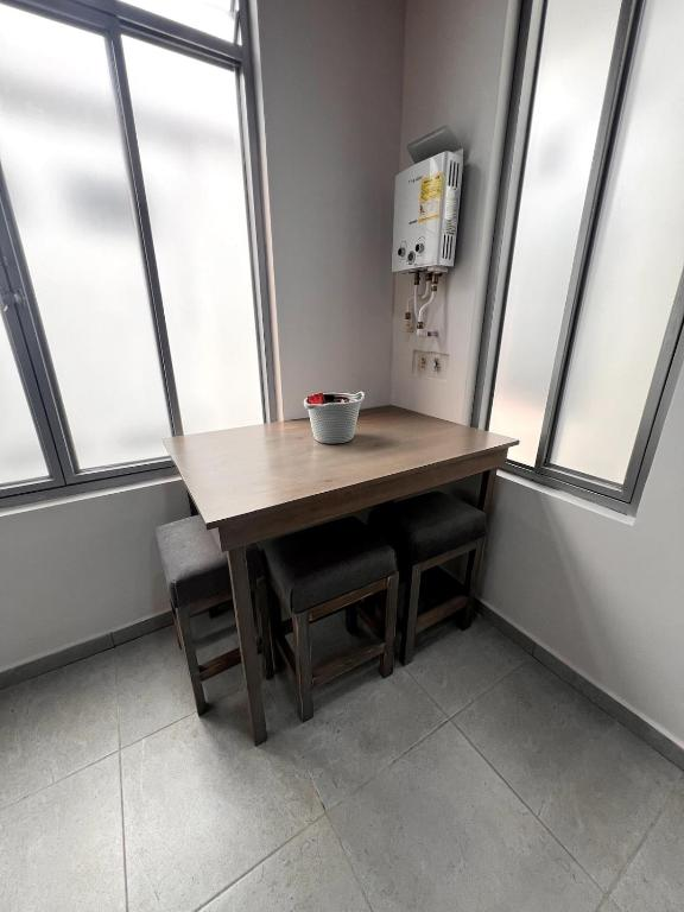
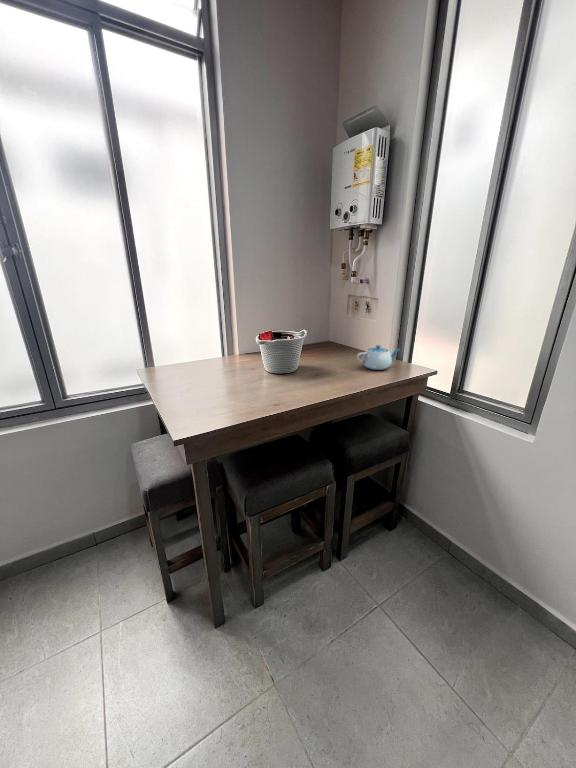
+ chinaware (378, 356)
